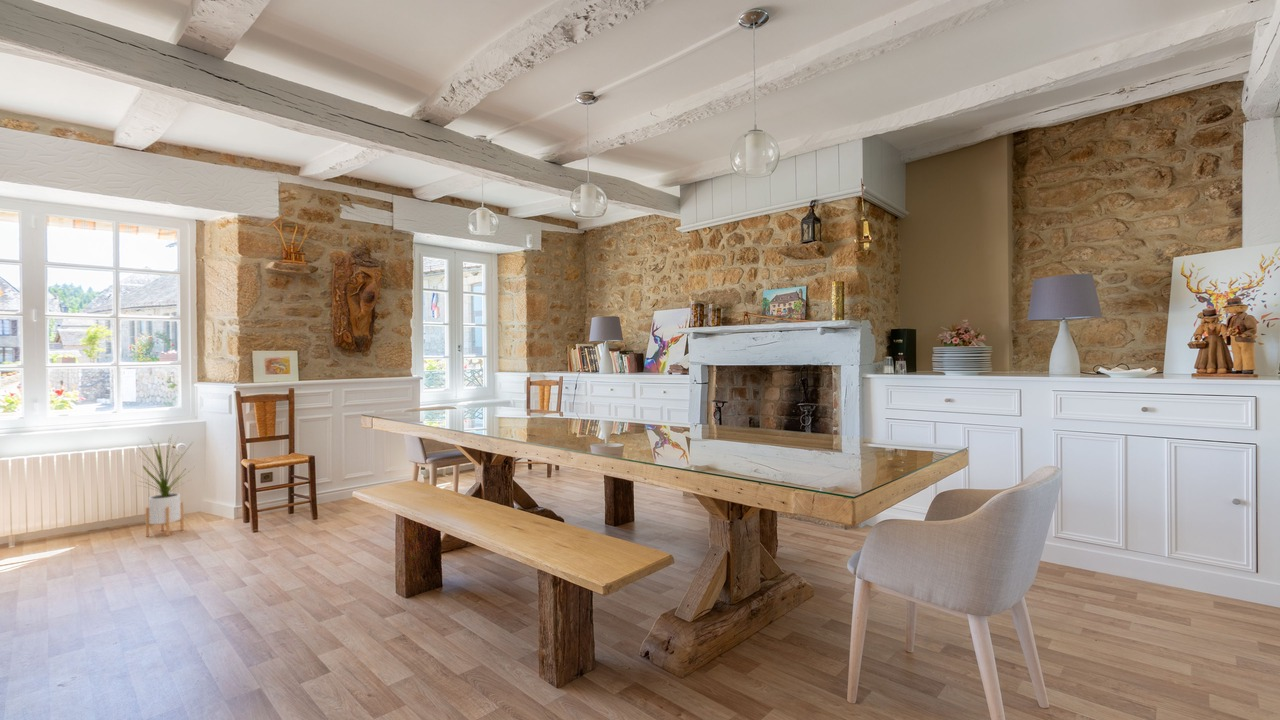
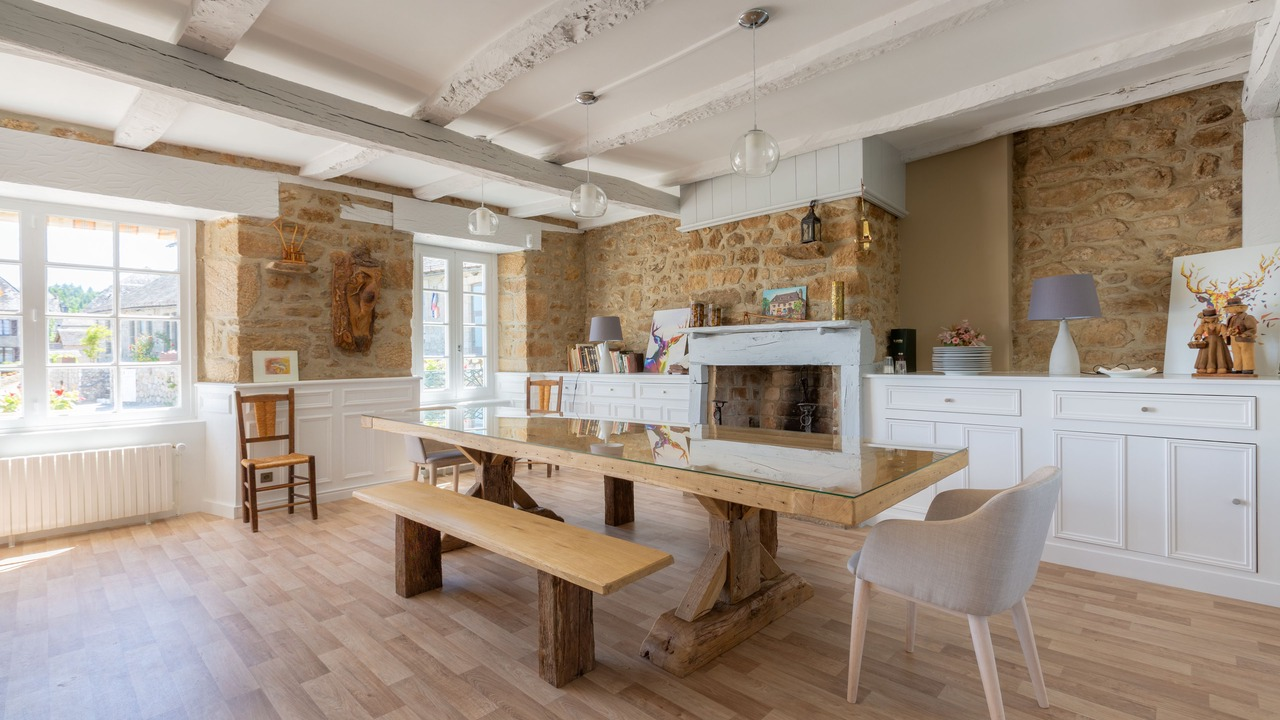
- house plant (165, 483)
